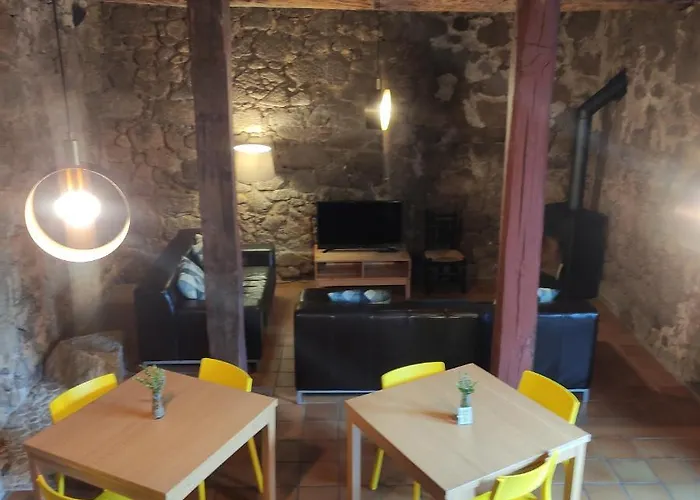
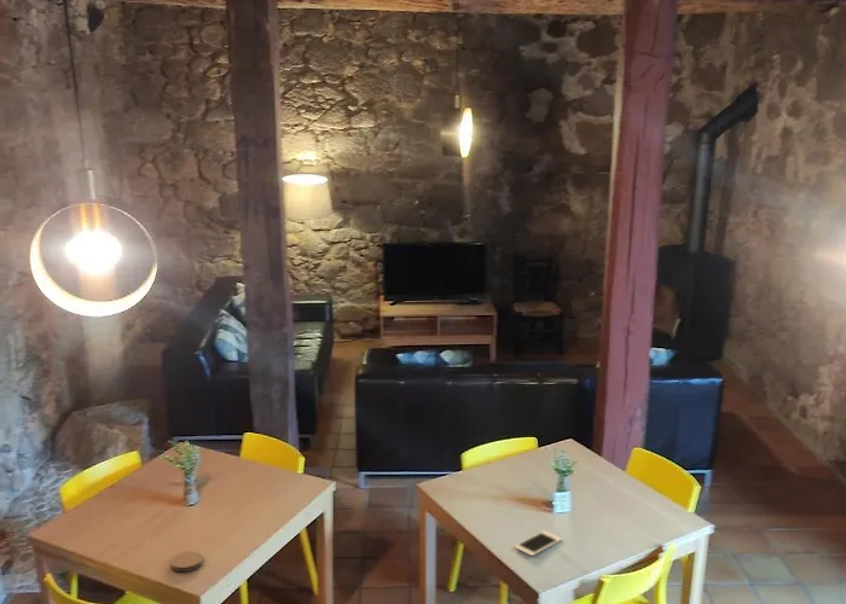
+ coaster (186, 561)
+ cell phone (538, 542)
